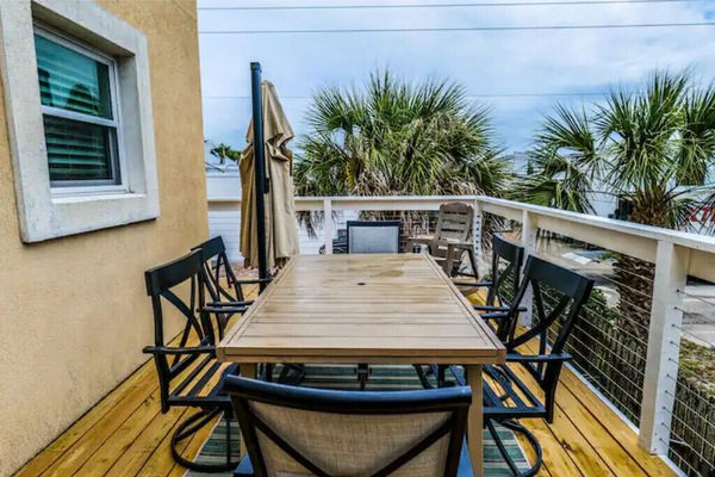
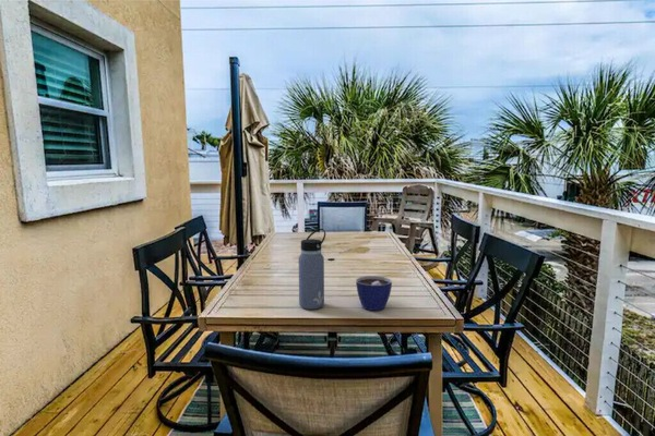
+ water bottle (312, 268)
+ cup (372, 291)
